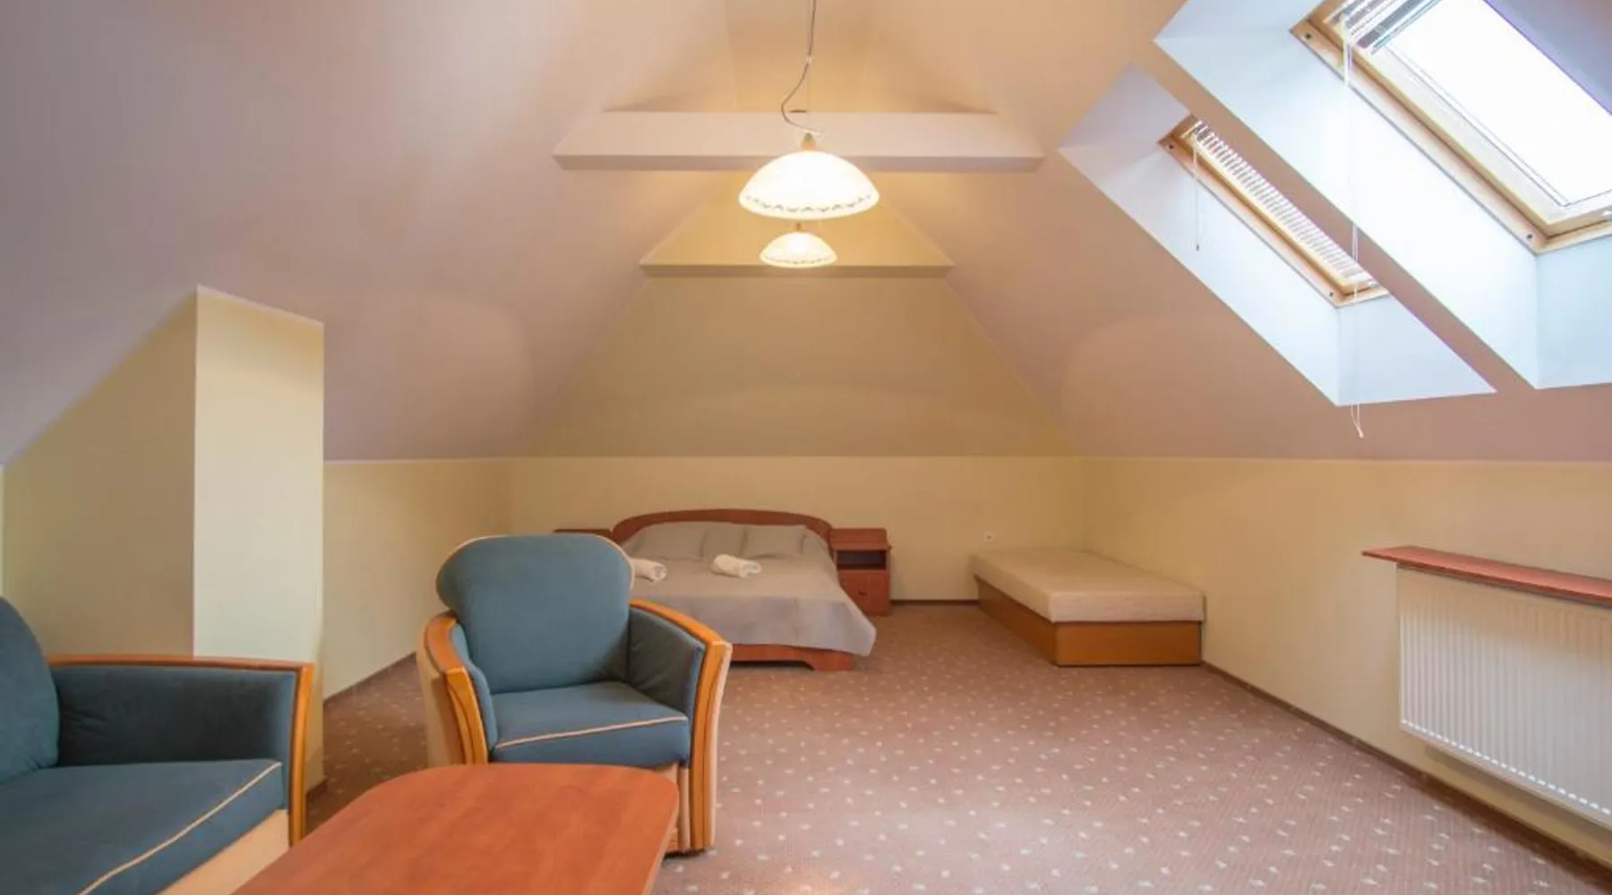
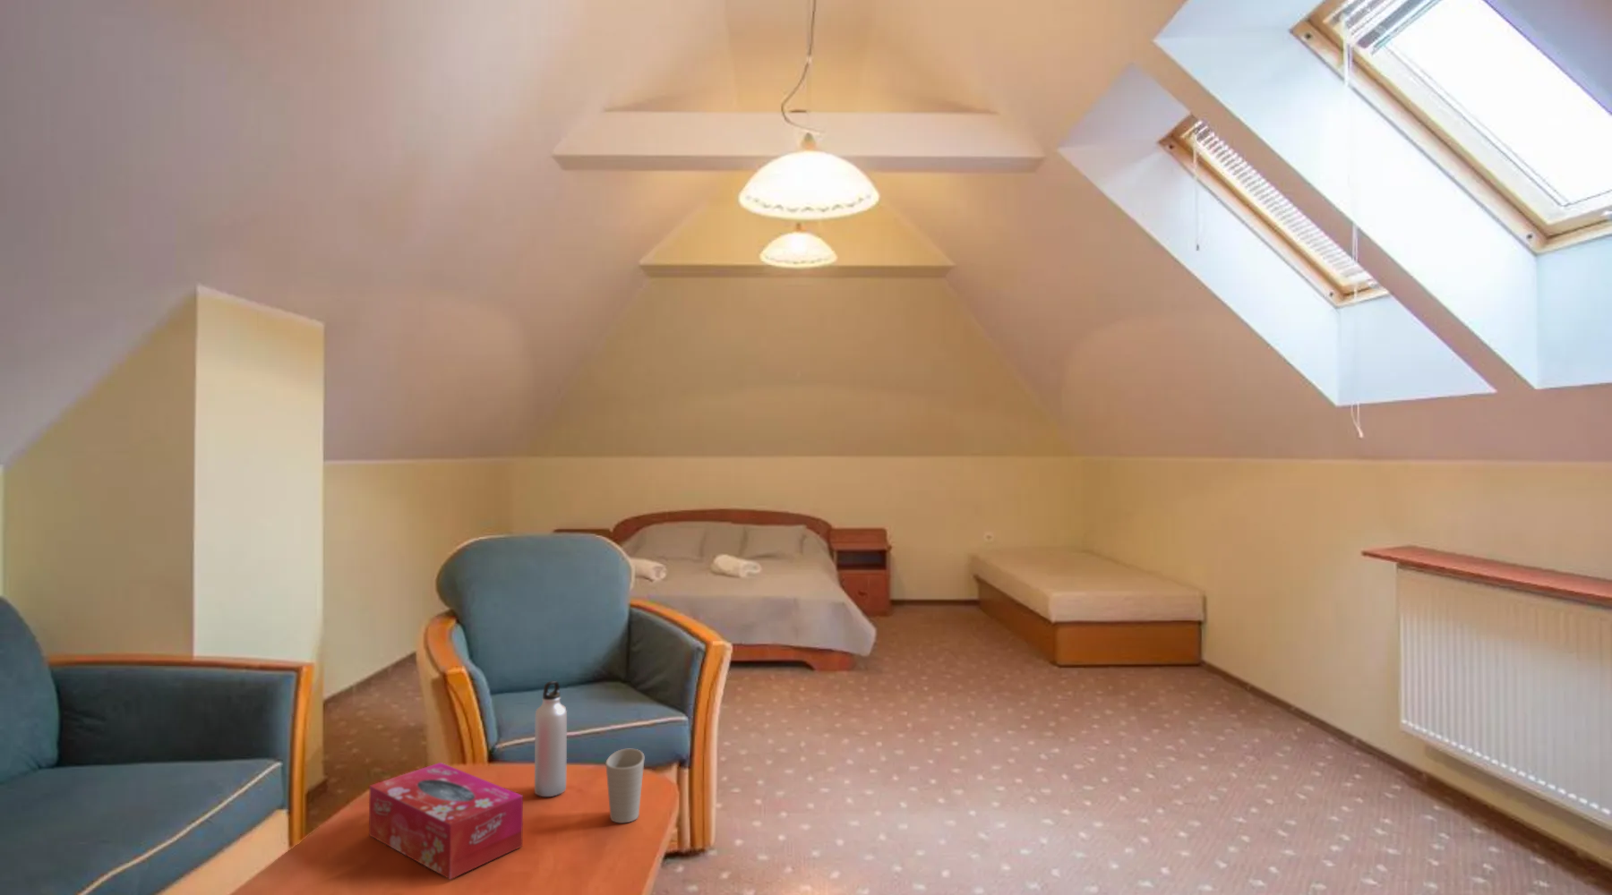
+ tissue box (444, 816)
+ cup (624, 786)
+ water bottle (551, 735)
